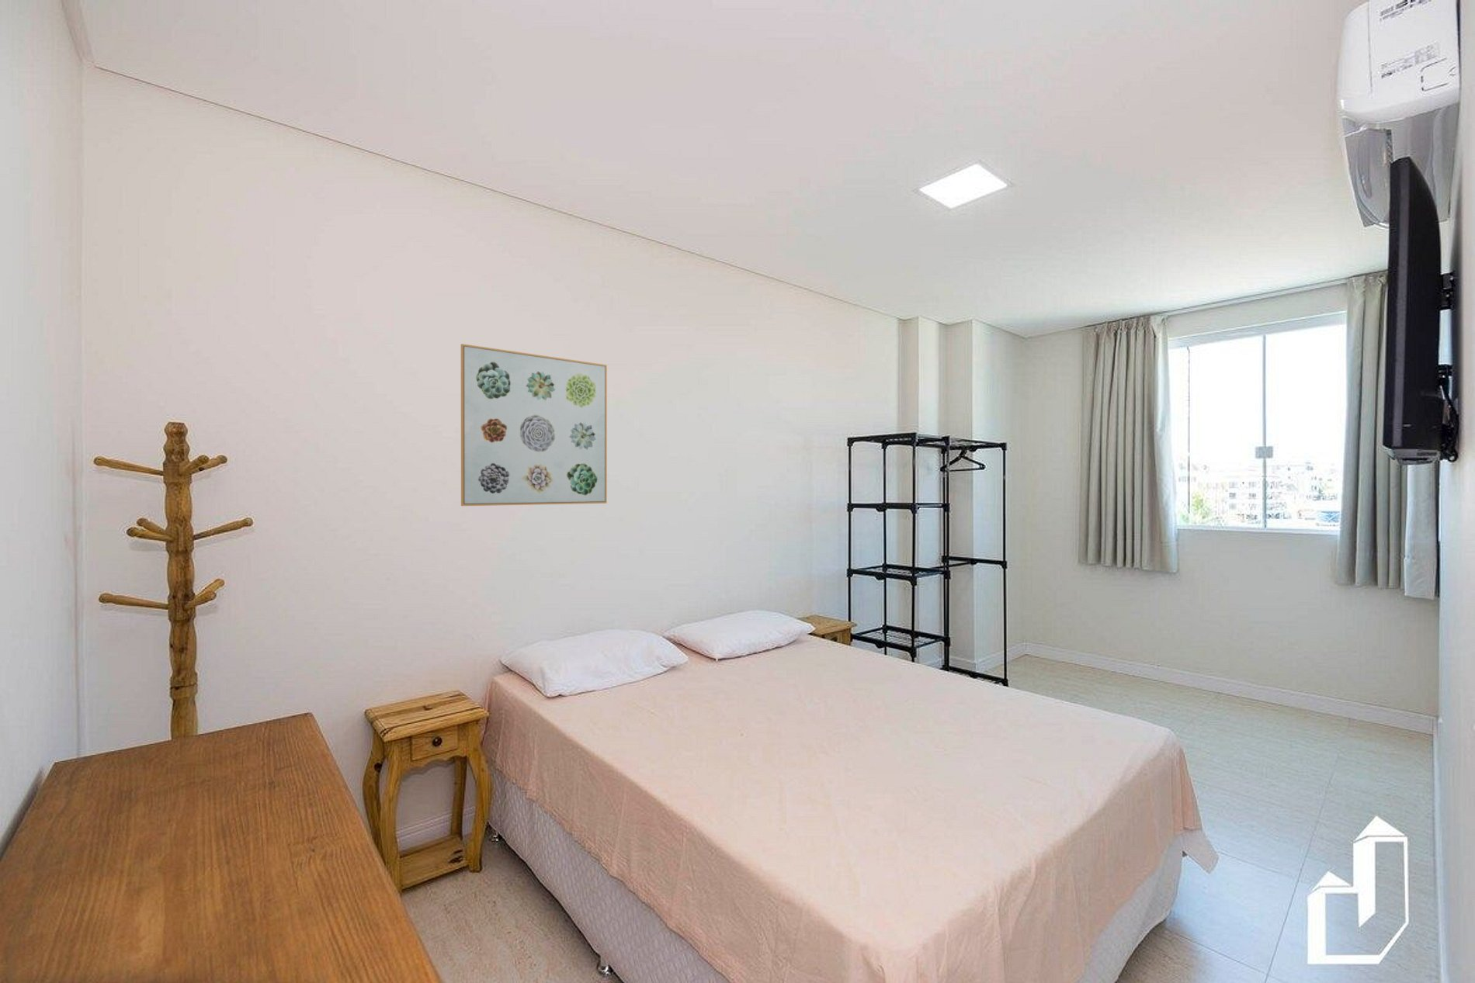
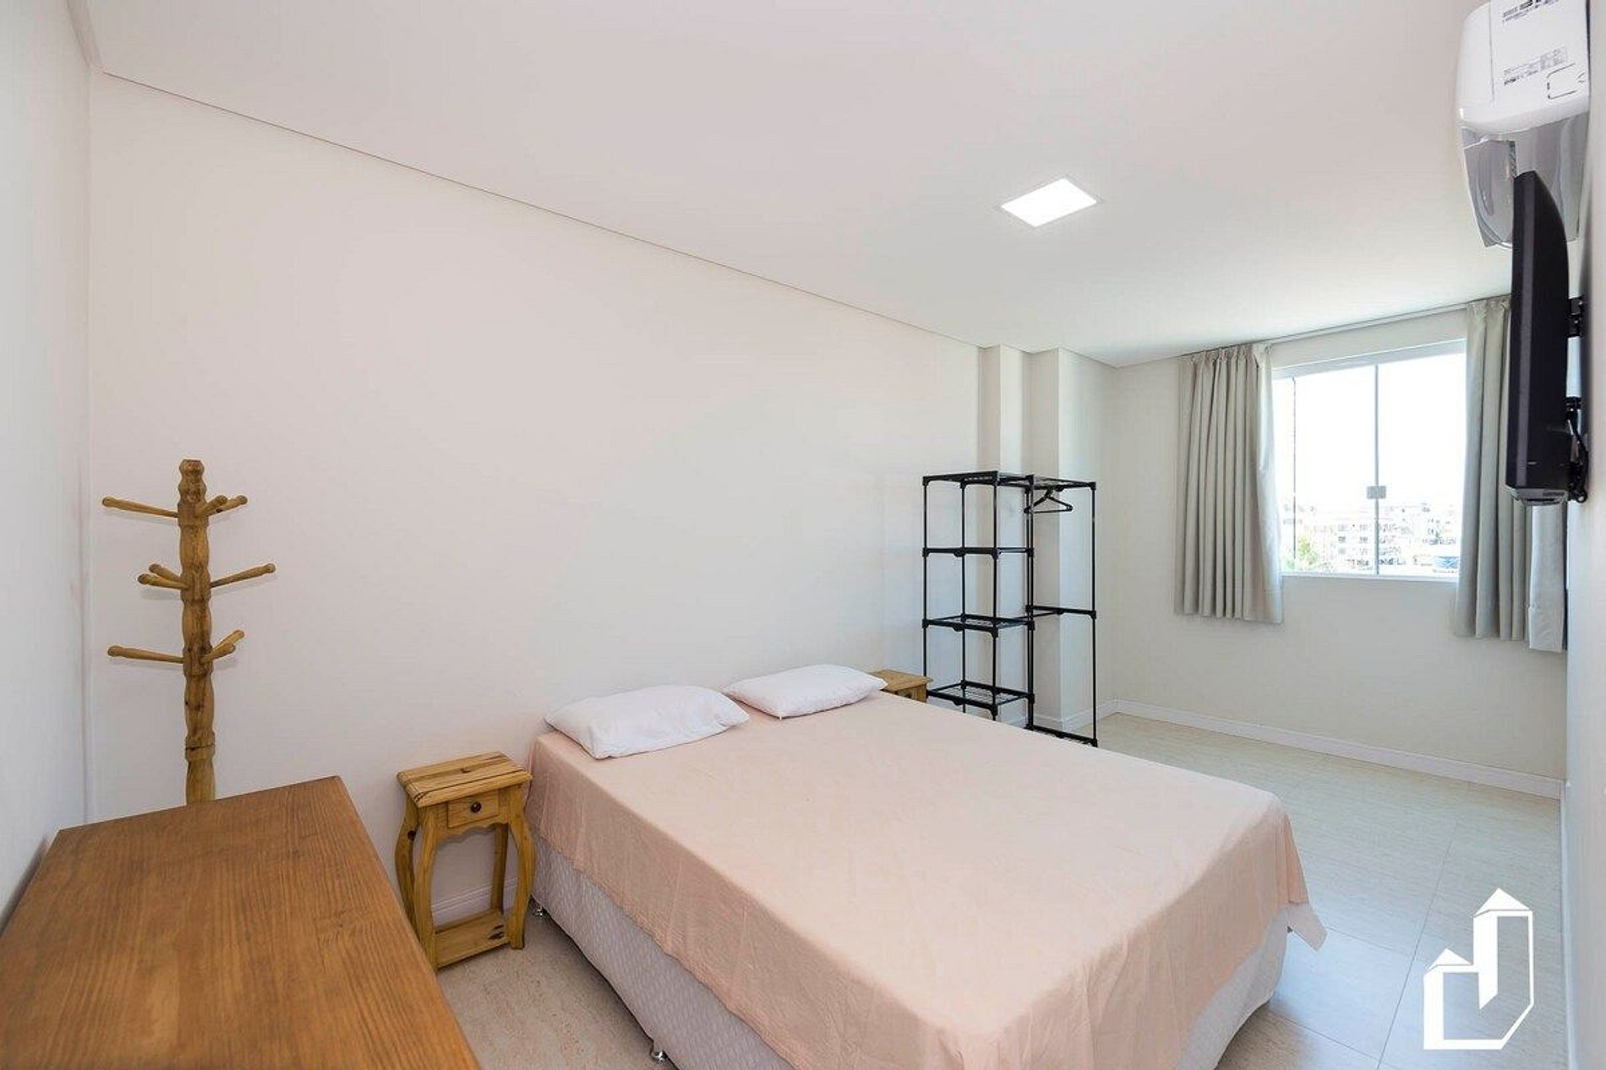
- wall art (540, 430)
